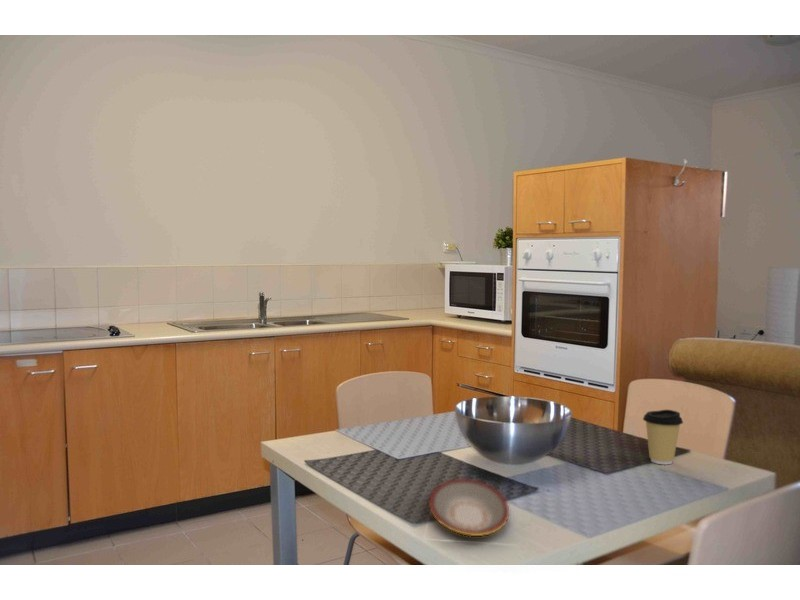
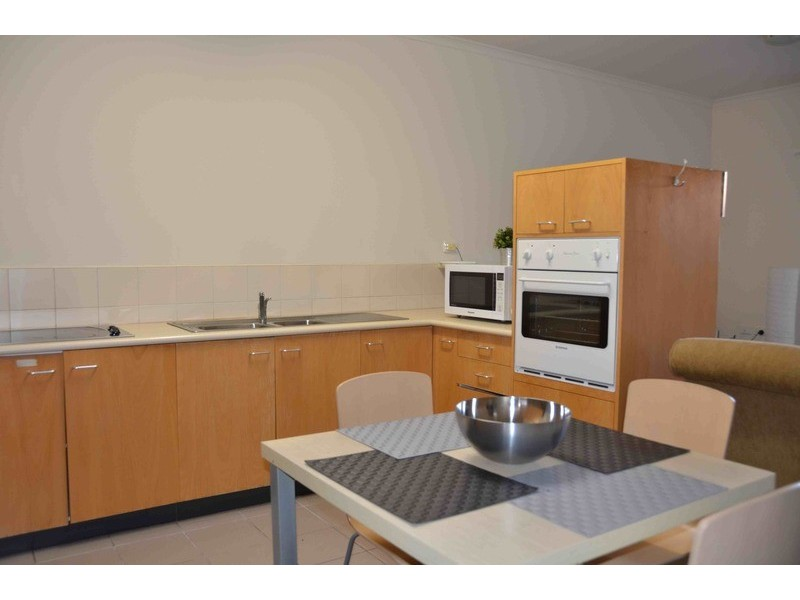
- coffee cup (662, 436)
- plate (468, 509)
